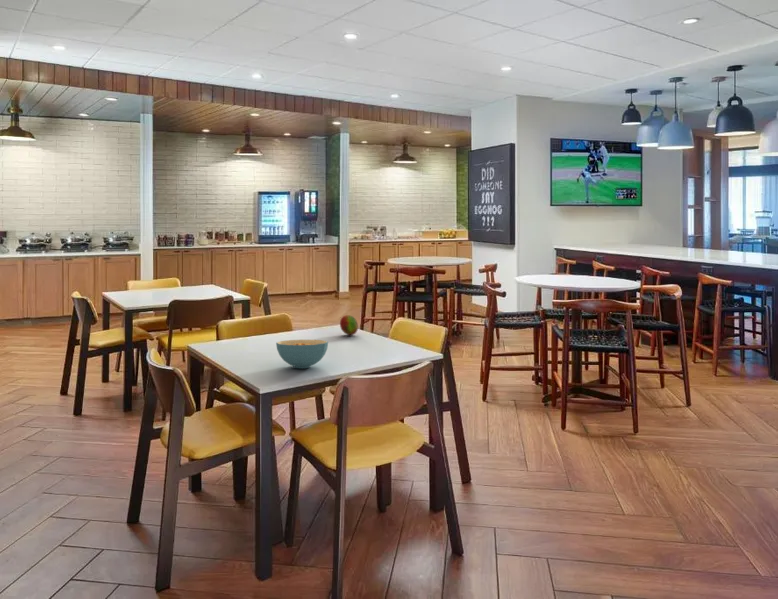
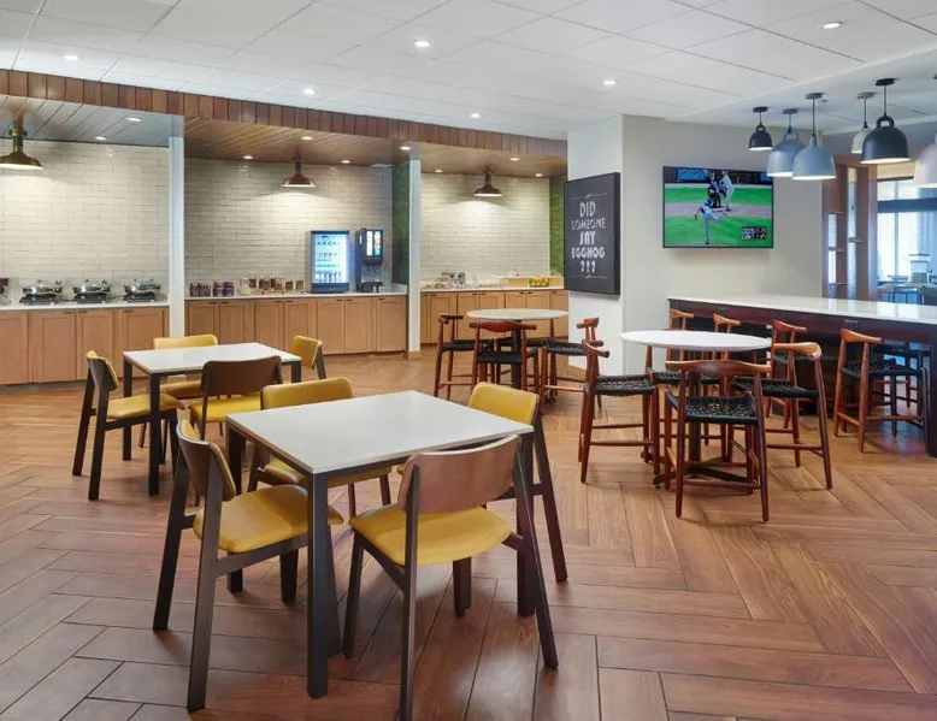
- fruit (349, 325)
- cereal bowl (302, 354)
